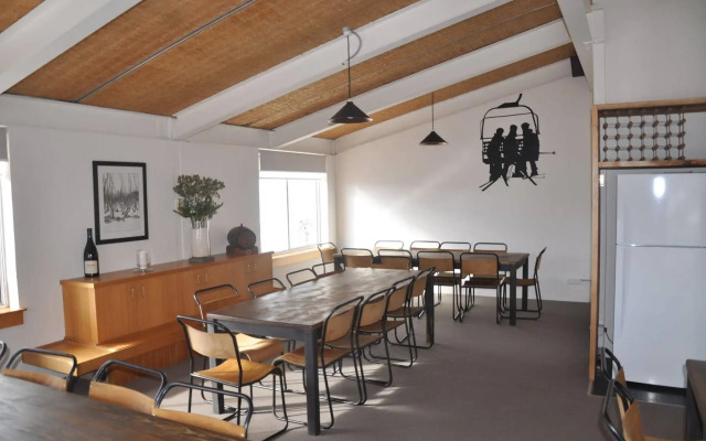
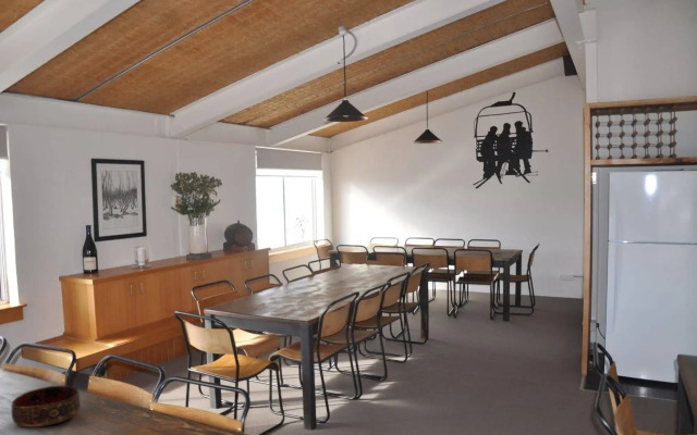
+ bowl (47, 406)
